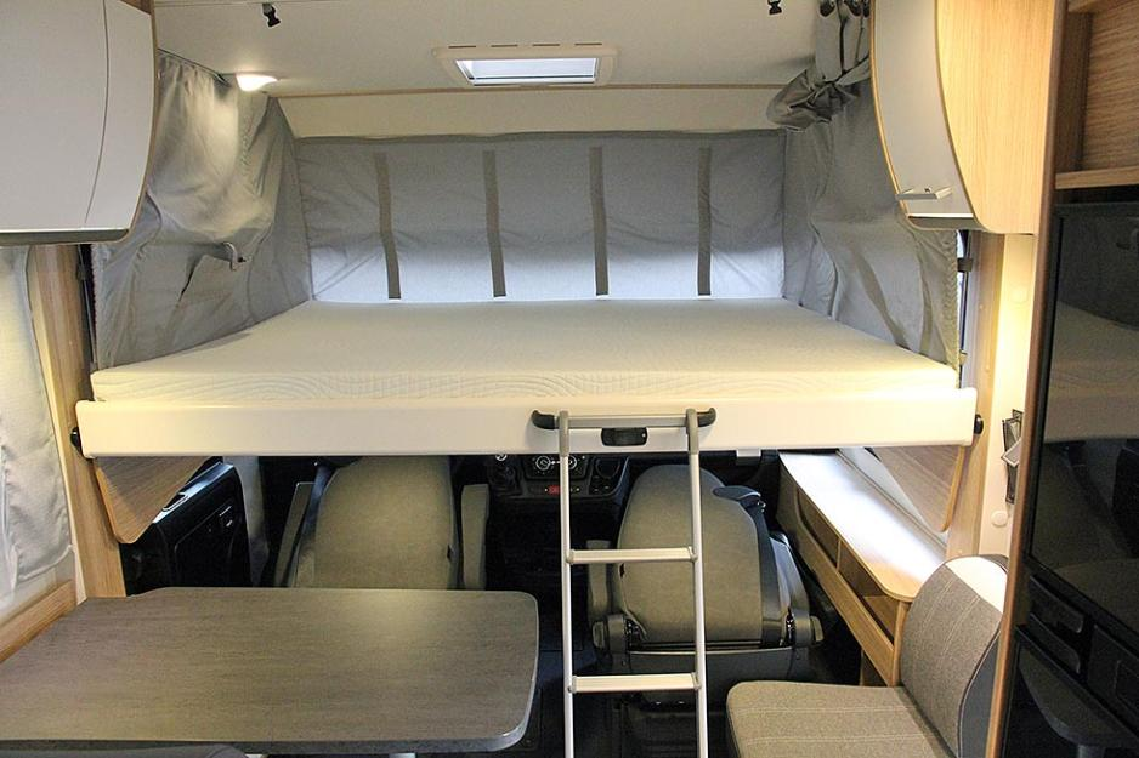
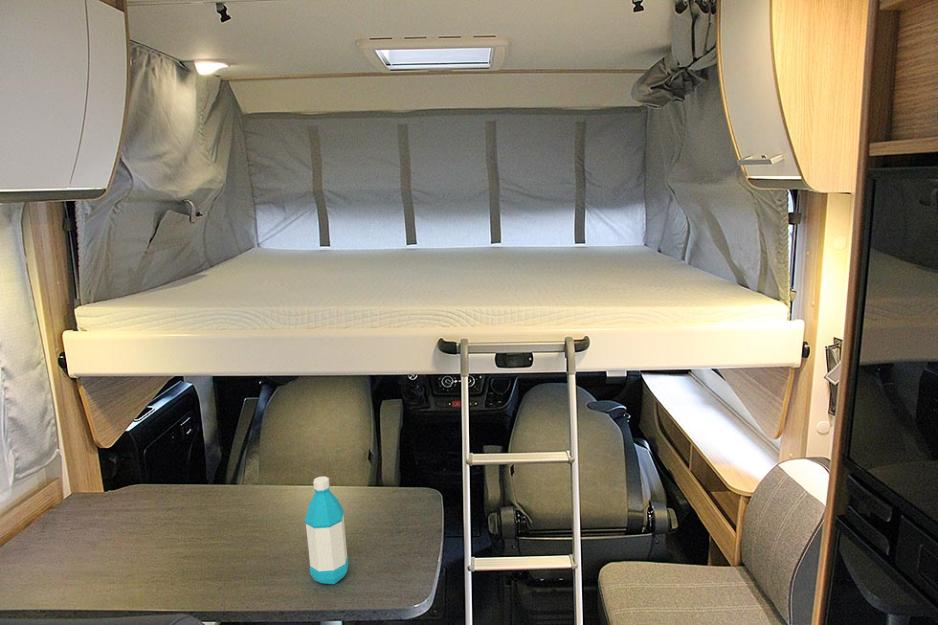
+ water bottle (325, 528)
